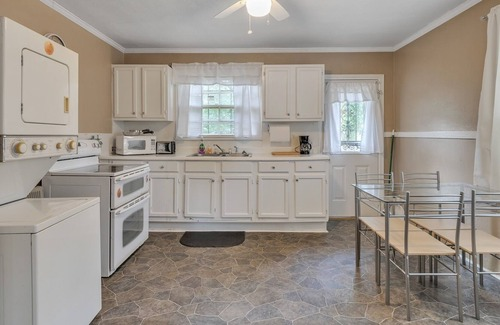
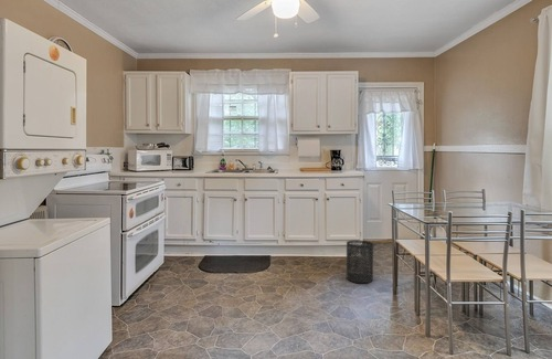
+ trash can (359, 261)
